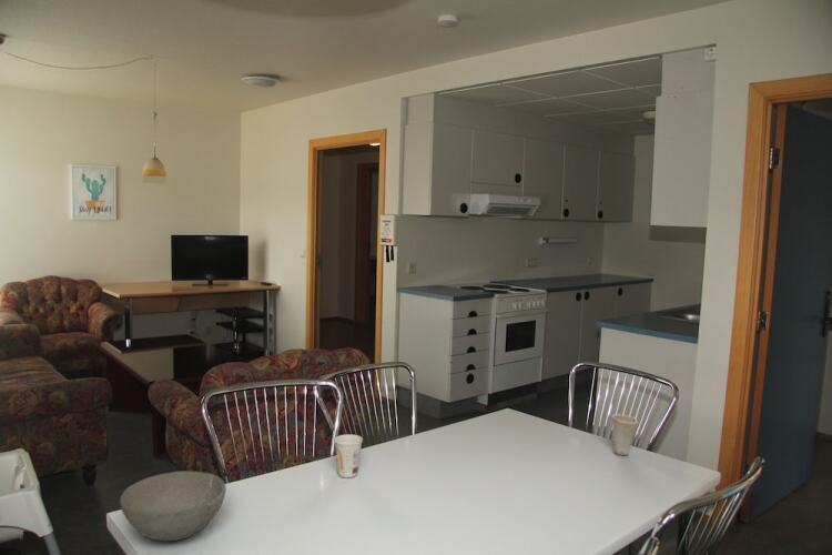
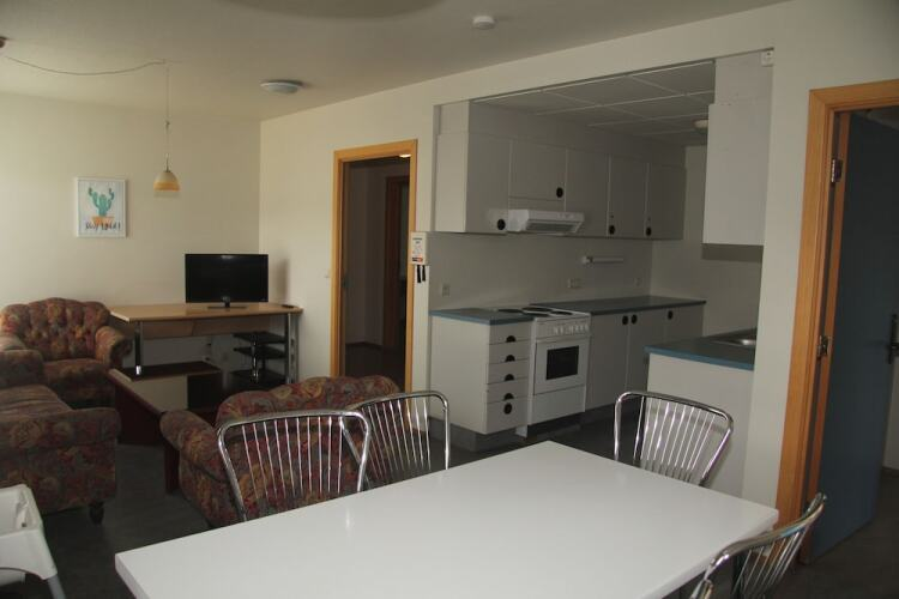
- cup (347, 456)
- cup (623, 435)
- bowl (174, 511)
